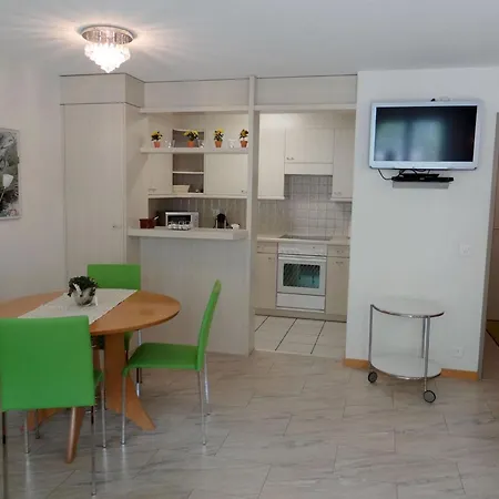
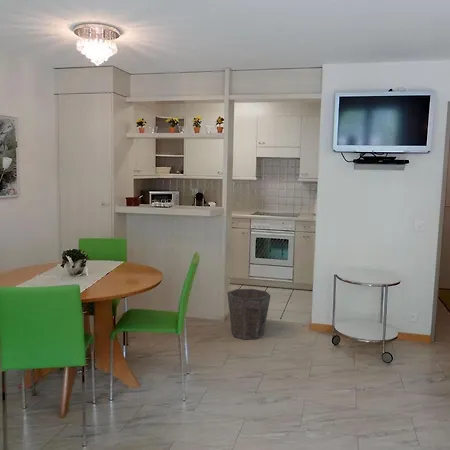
+ waste bin (248, 314)
